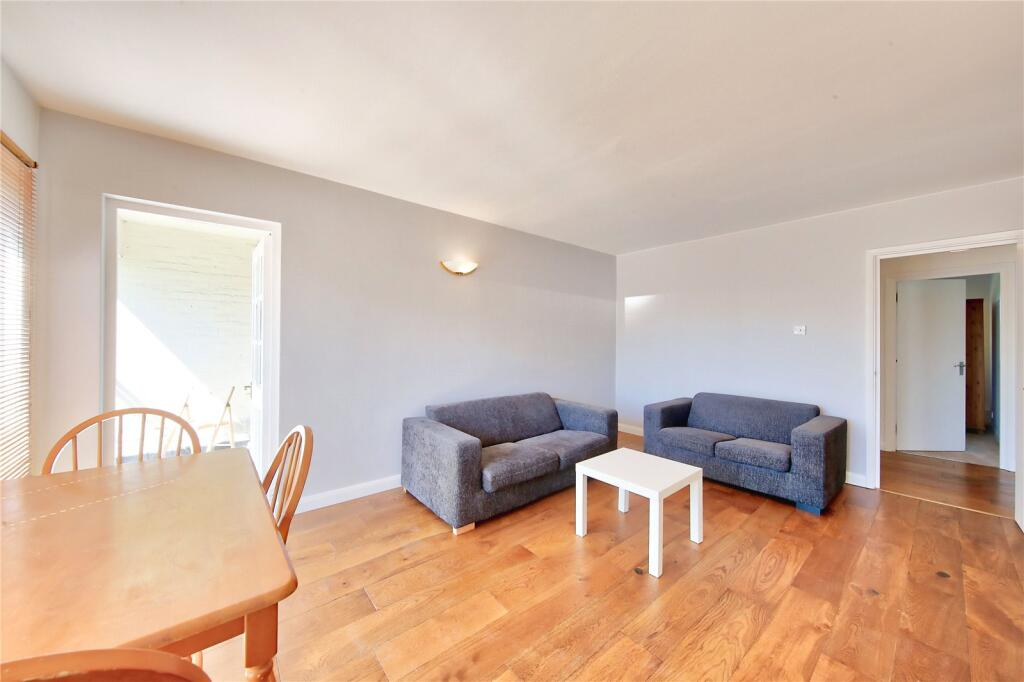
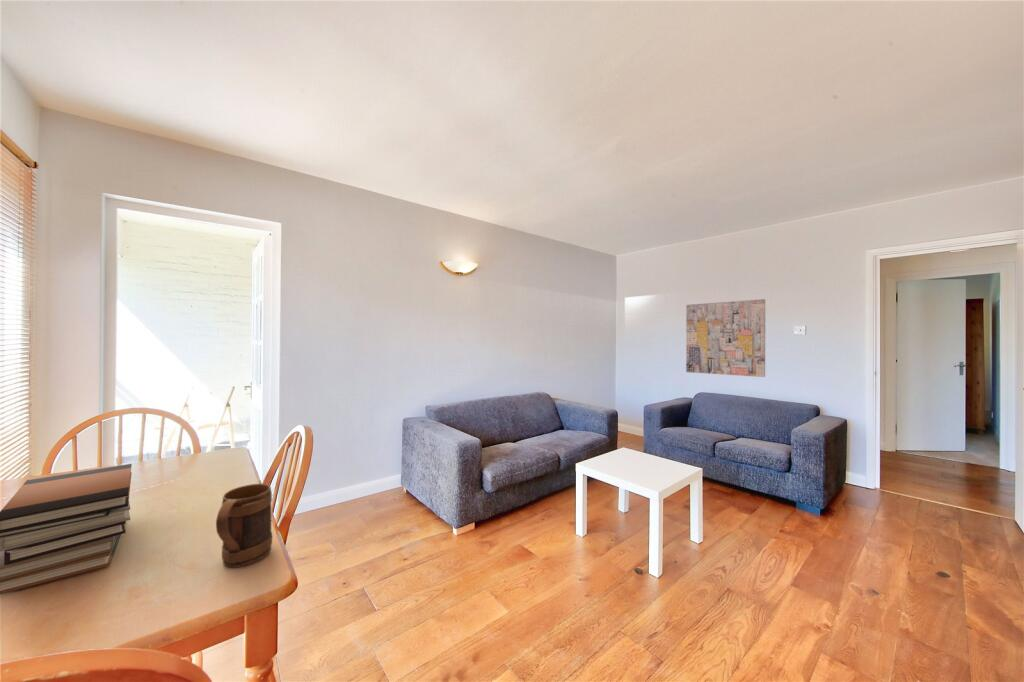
+ mug (241, 527)
+ wall art (723, 338)
+ book stack (71, 518)
